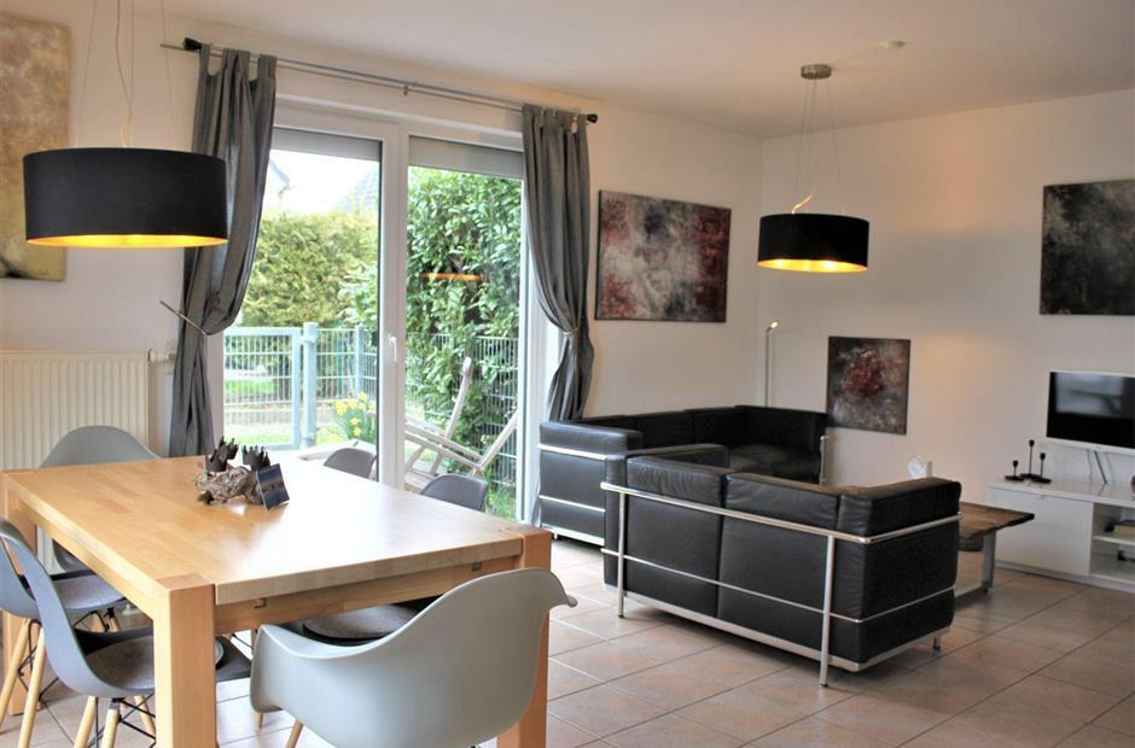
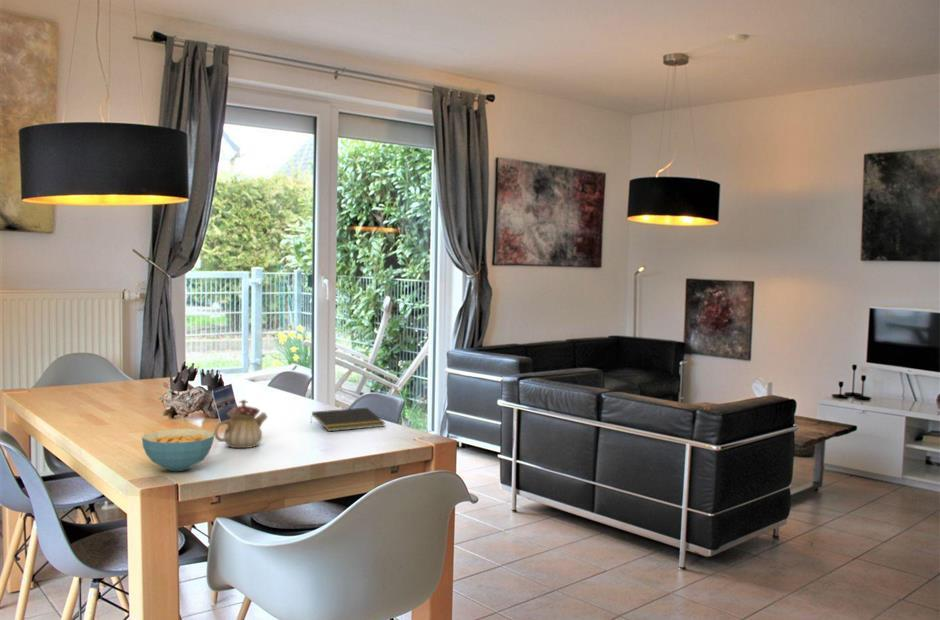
+ notepad (348, 418)
+ teapot (240, 422)
+ cereal bowl (178, 452)
